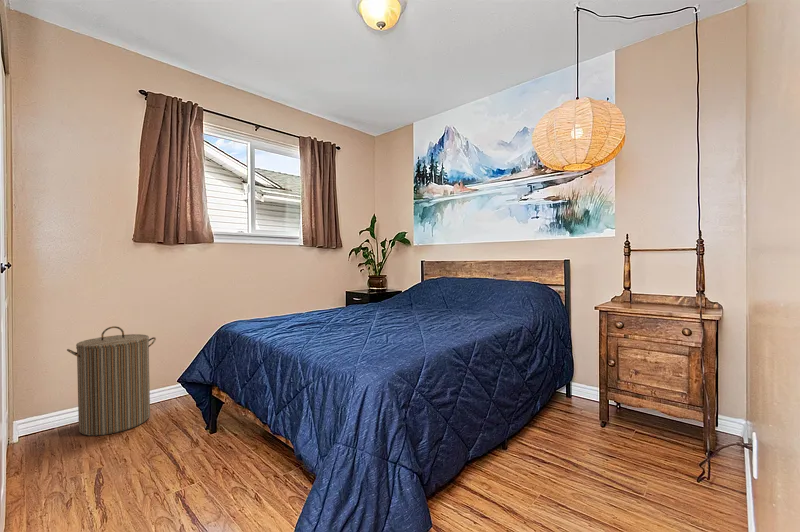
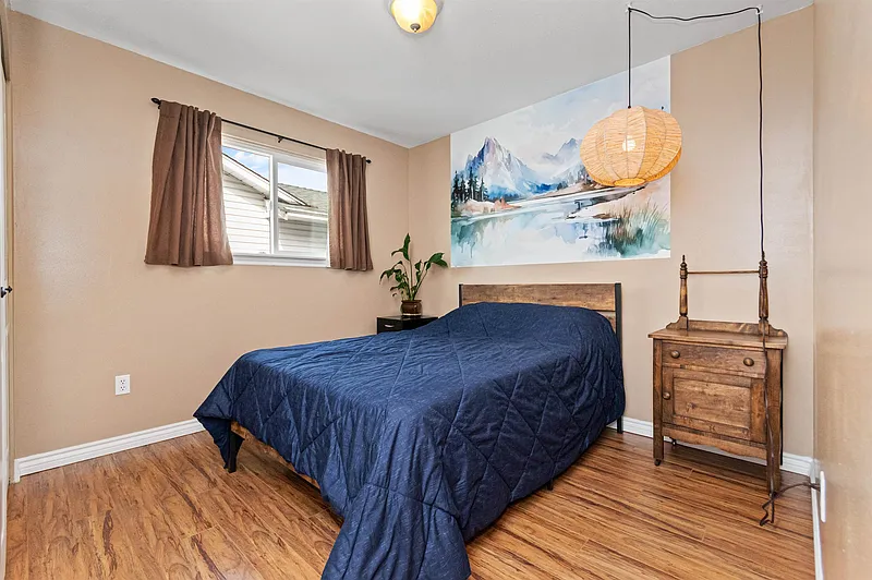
- laundry hamper (115, 374)
